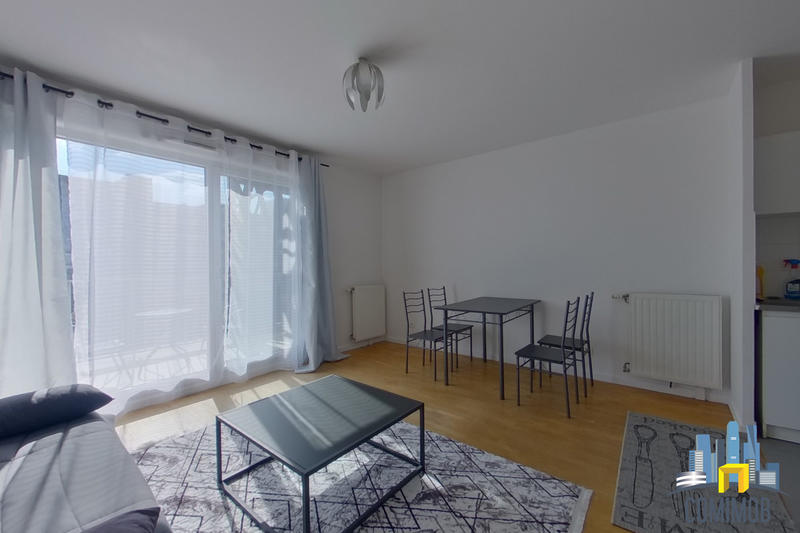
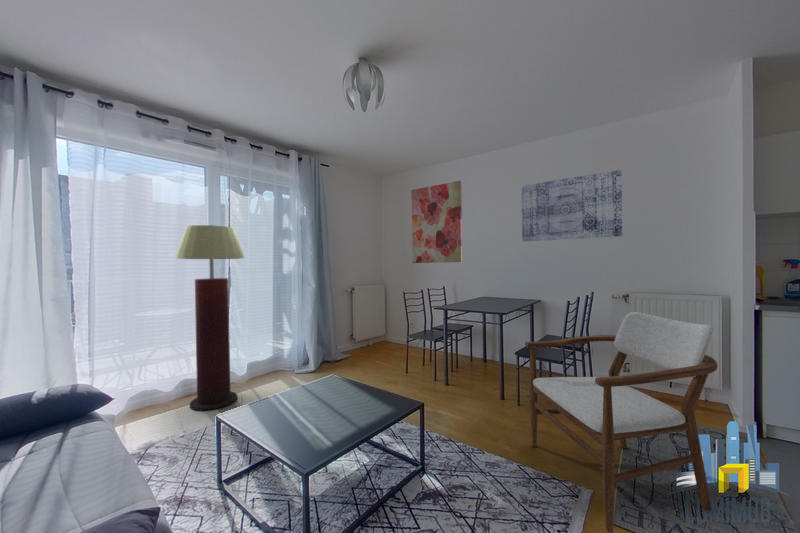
+ floor lamp (212, 314)
+ armchair (620, 397)
+ wall art (567, 209)
+ wall art (435, 224)
